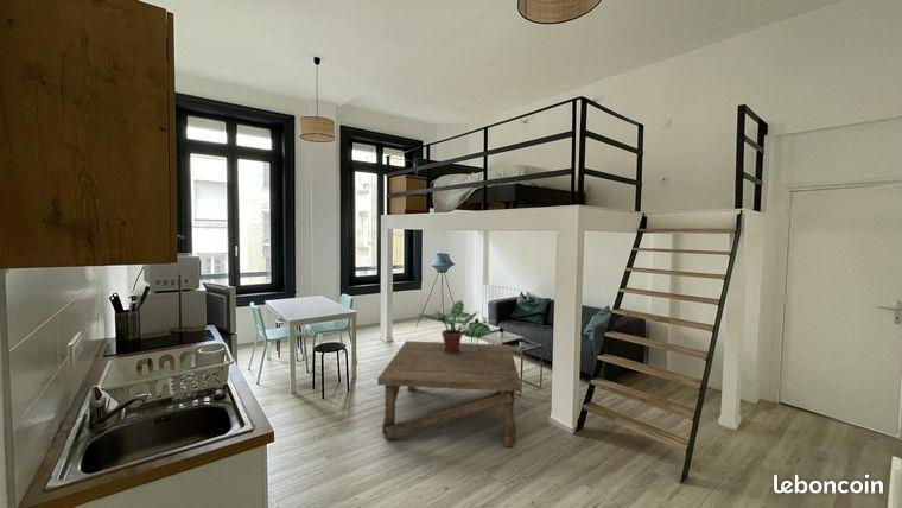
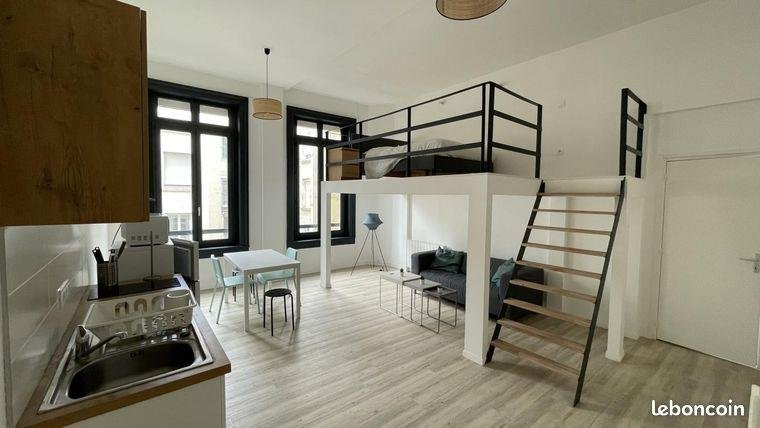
- coffee table (452, 386)
- potted plant (446, 325)
